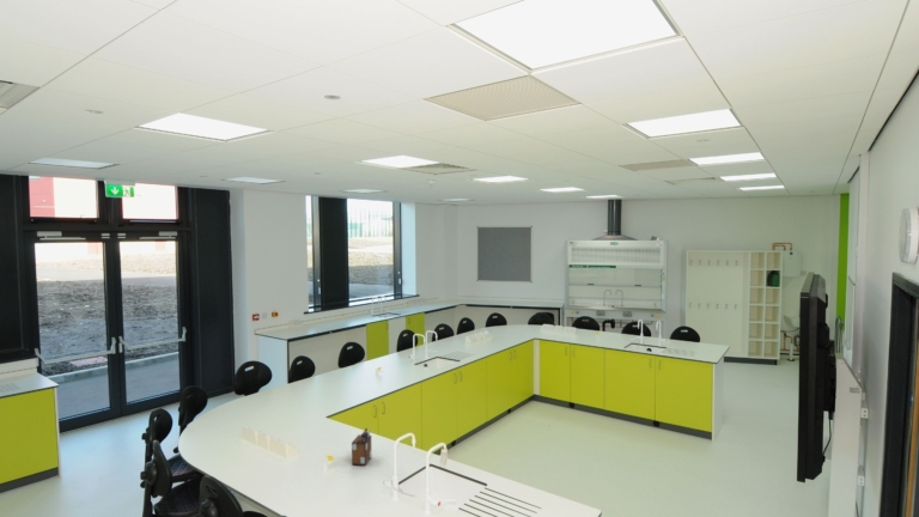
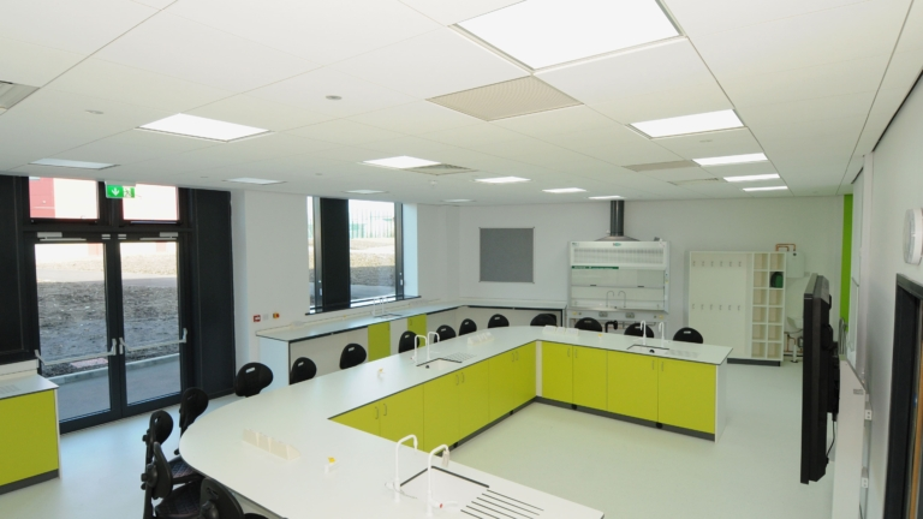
- desk organizer (361, 445)
